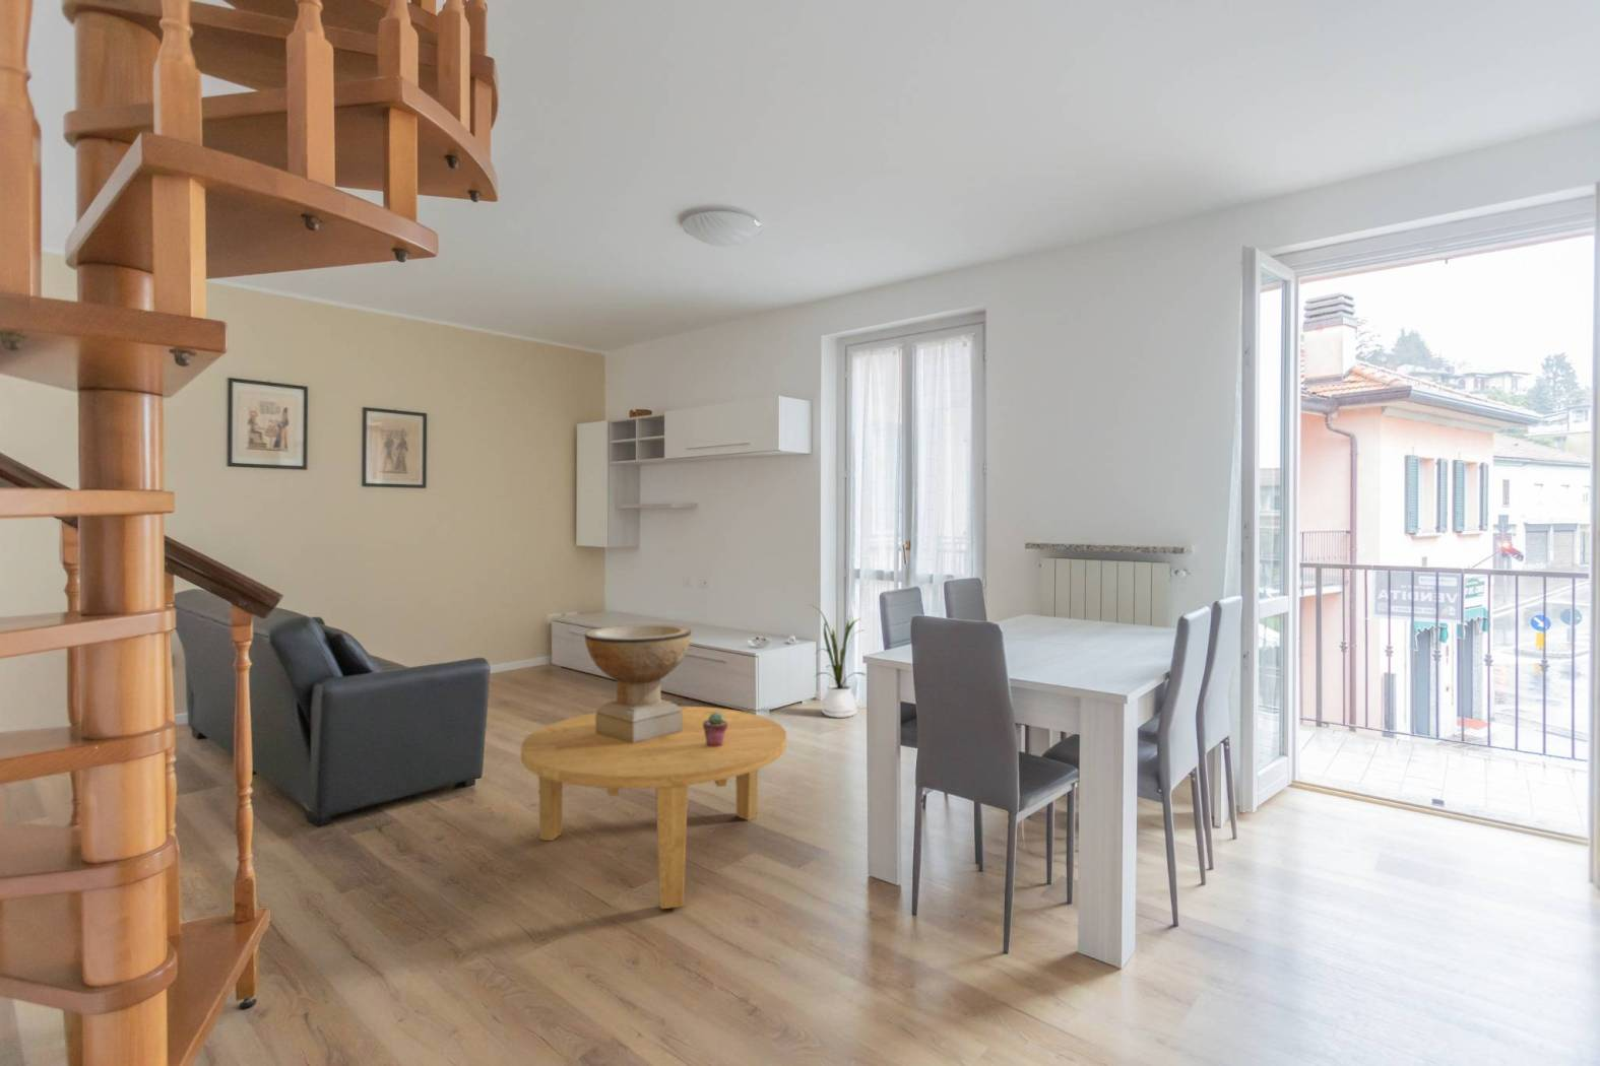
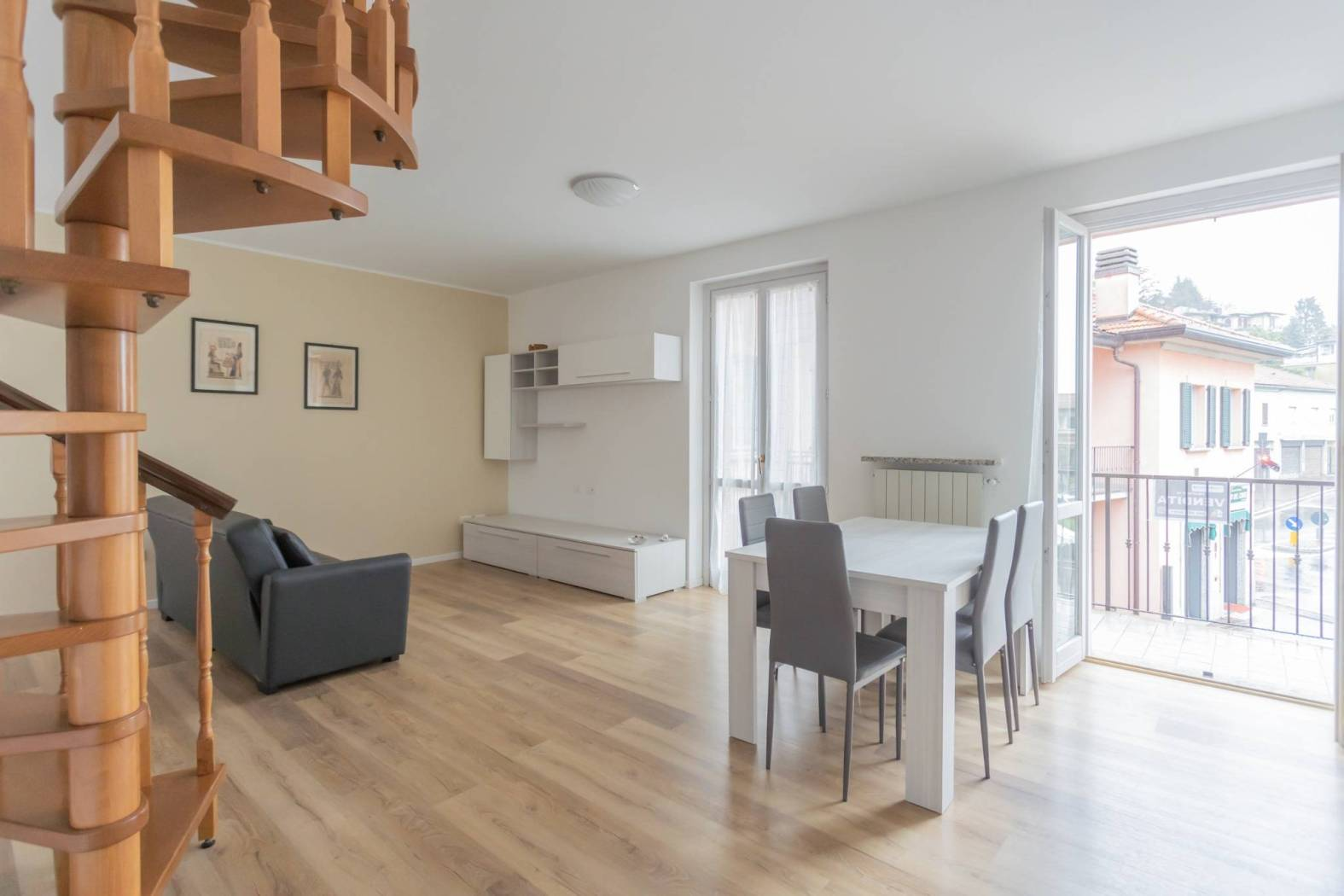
- house plant (836, 659)
- potted succulent (715, 728)
- coffee table (657, 792)
- decorative bowl (638, 681)
